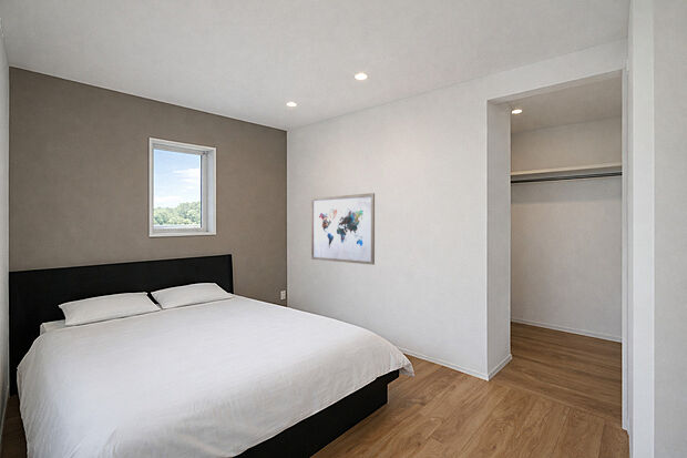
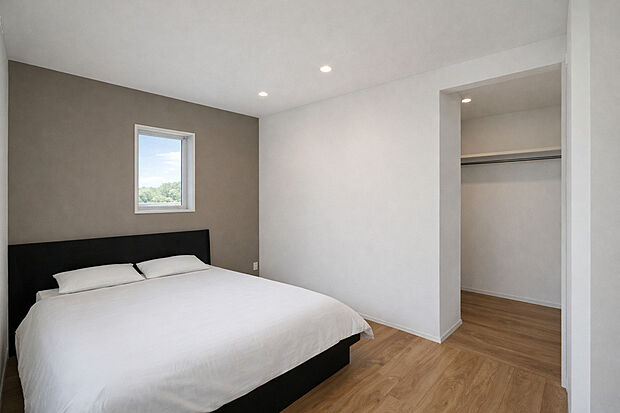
- wall art (340, 228)
